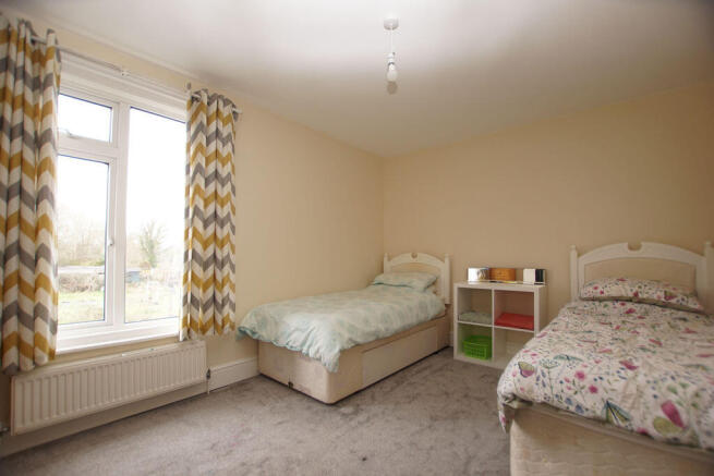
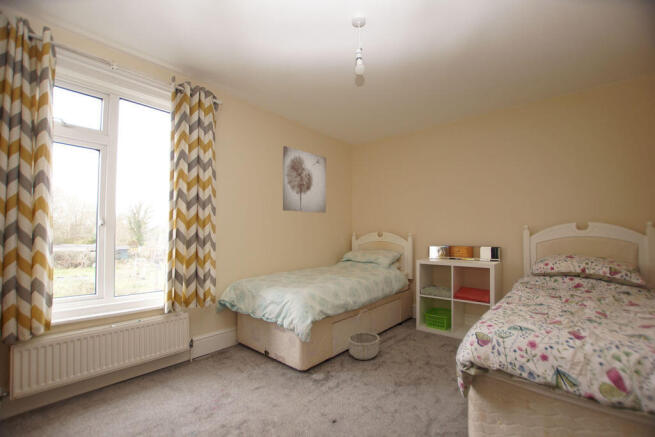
+ wall art (306, 181)
+ basket (363, 332)
